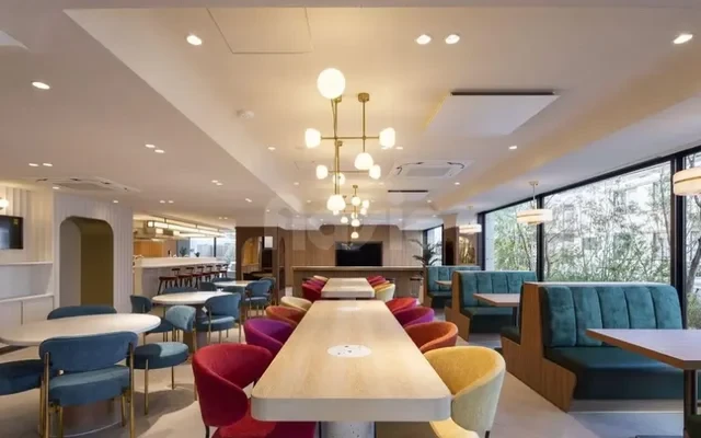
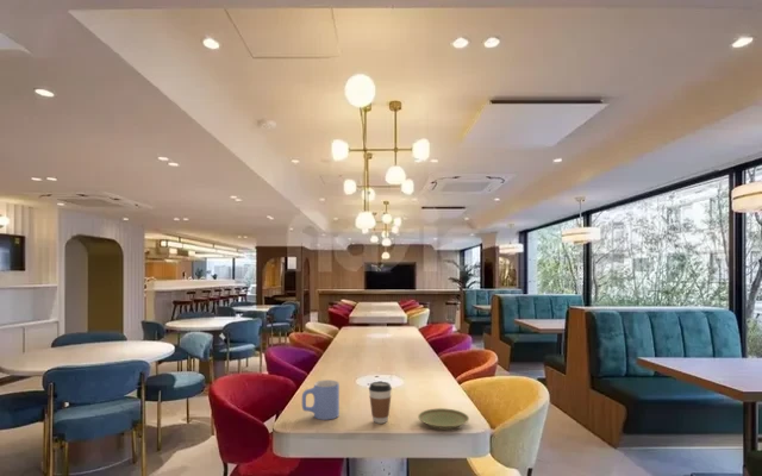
+ mug (320, 399)
+ plate (443, 420)
+ coffee cup (380, 401)
